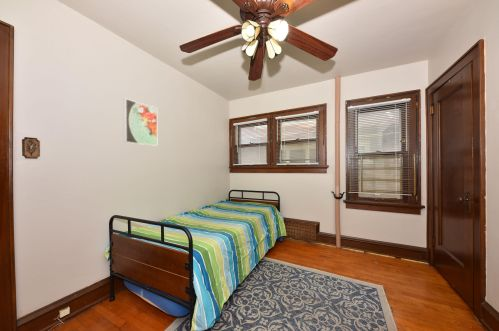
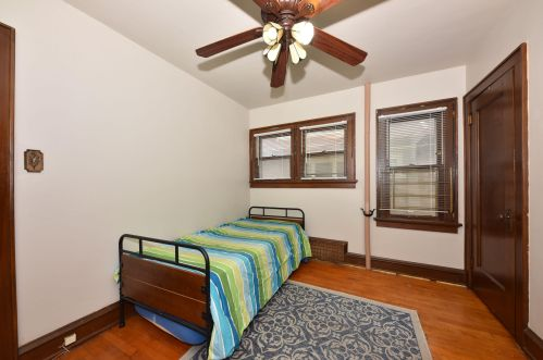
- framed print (141, 123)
